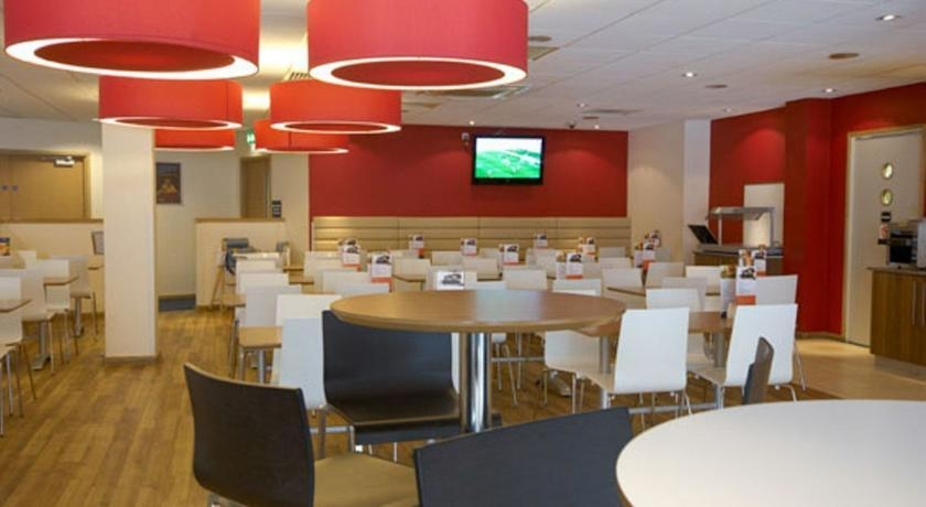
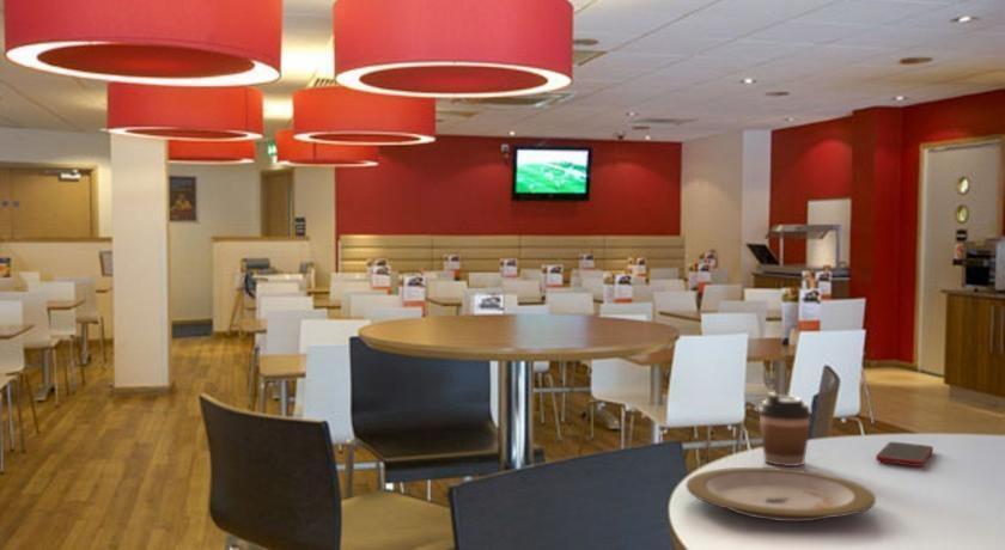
+ plate (778, 496)
+ coffee cup (785, 427)
+ cell phone (904, 453)
